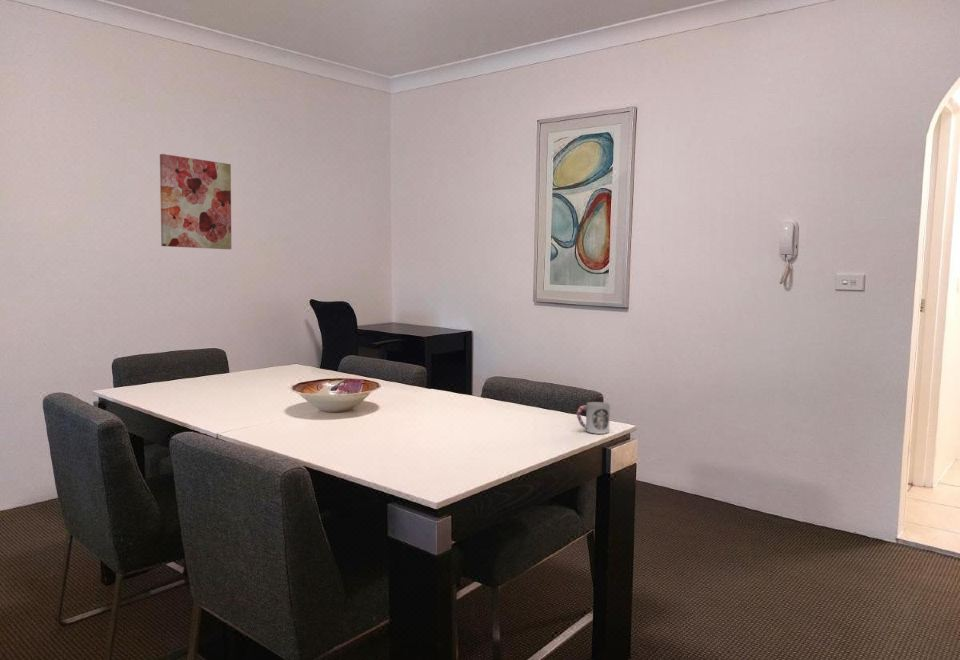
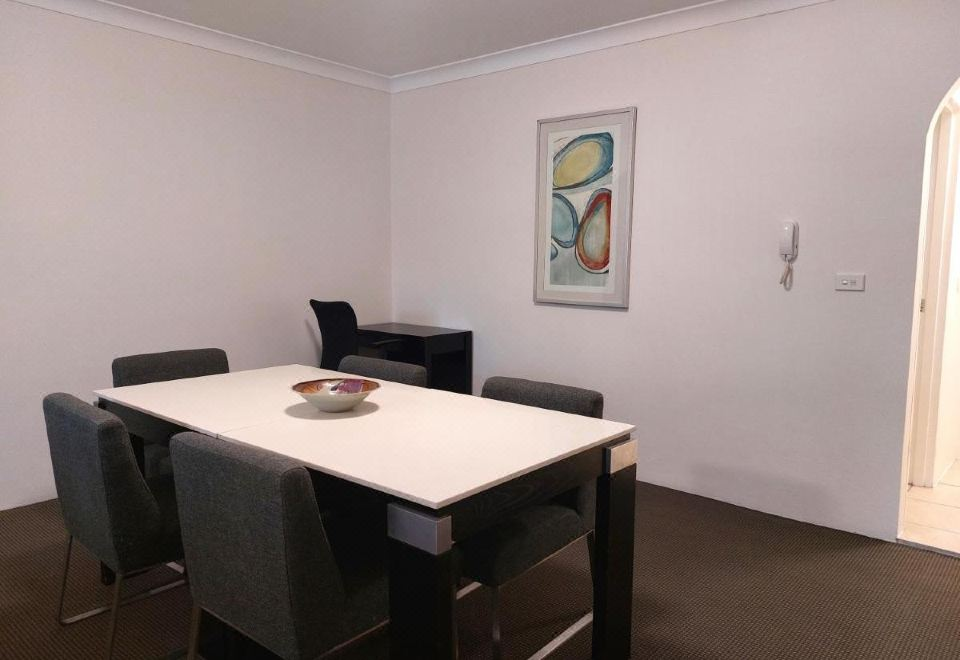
- wall art (197, 203)
- cup (592, 417)
